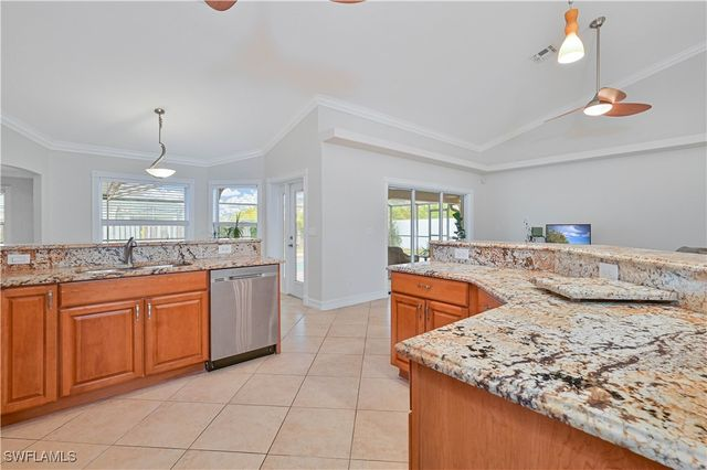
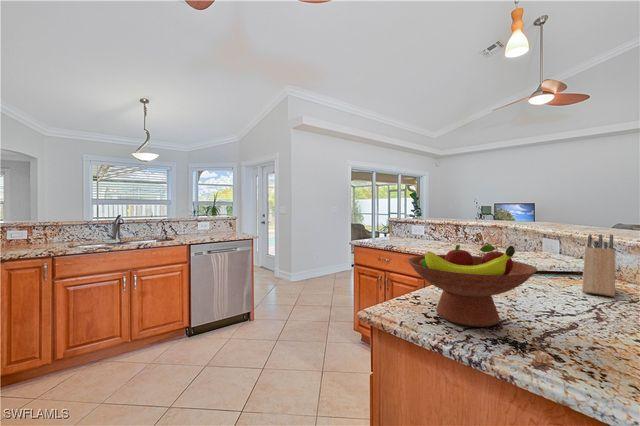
+ fruit bowl (466, 279)
+ knife block (599, 261)
